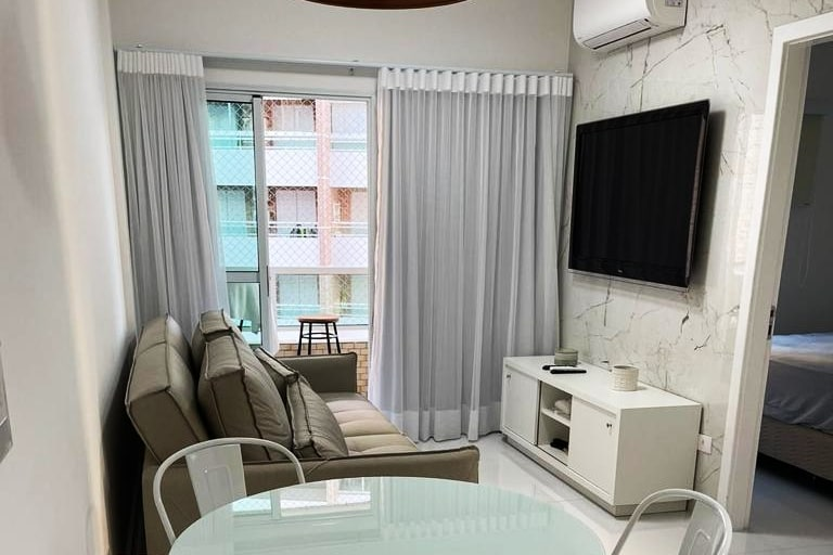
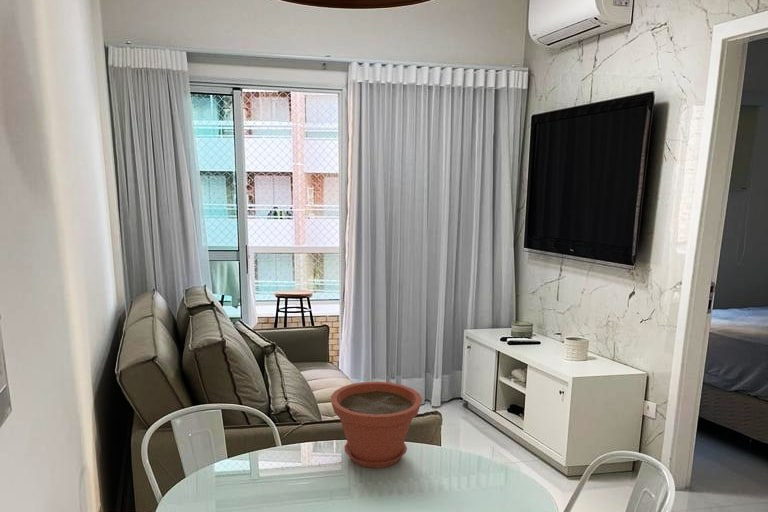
+ plant pot (375, 426)
